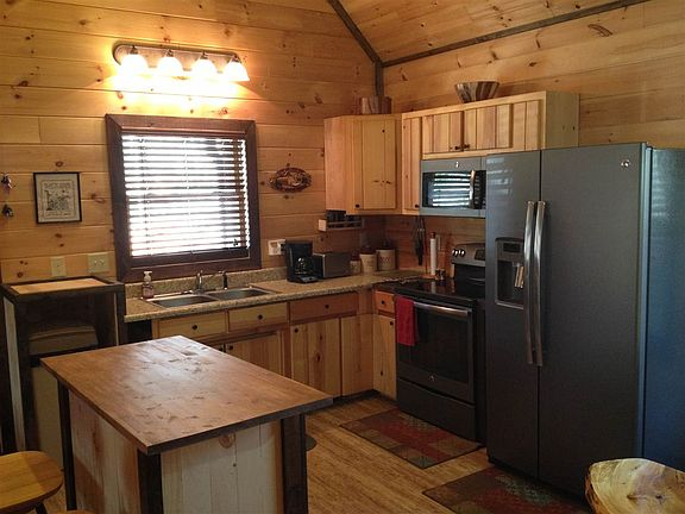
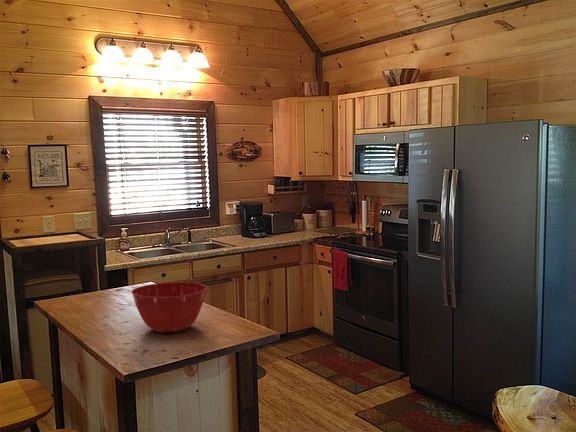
+ mixing bowl (170, 308)
